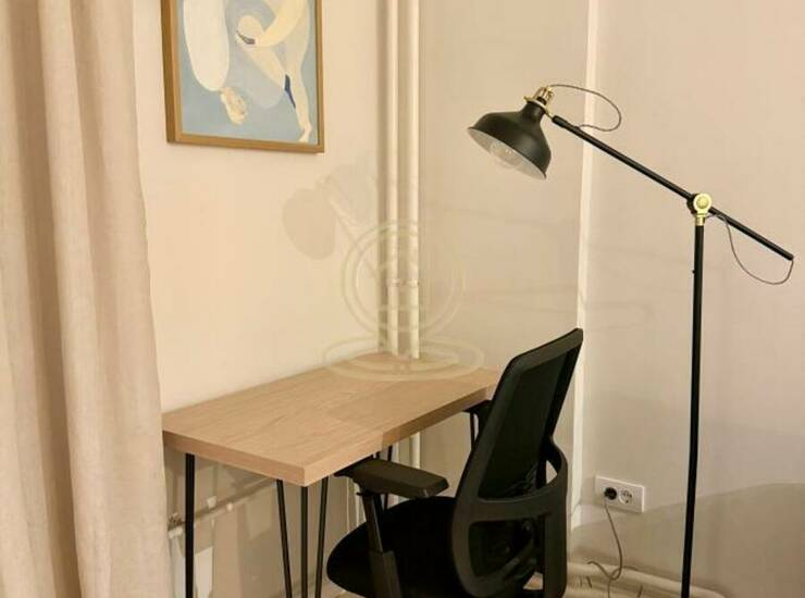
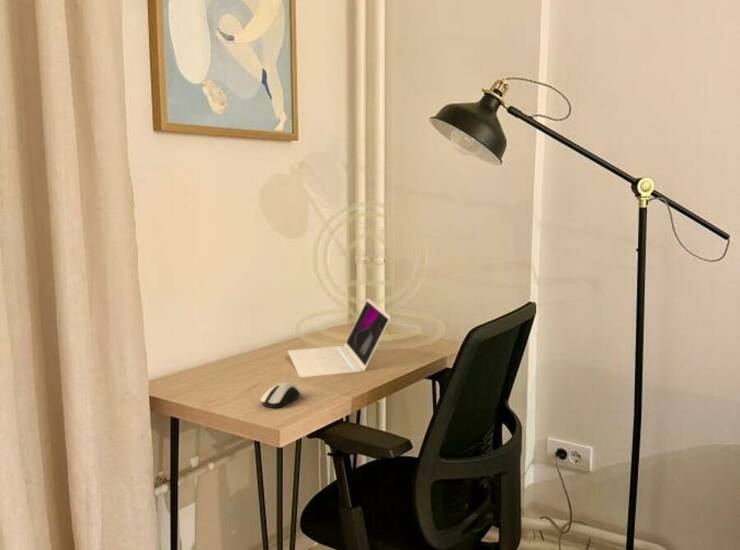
+ laptop (347, 338)
+ computer mouse (281, 392)
